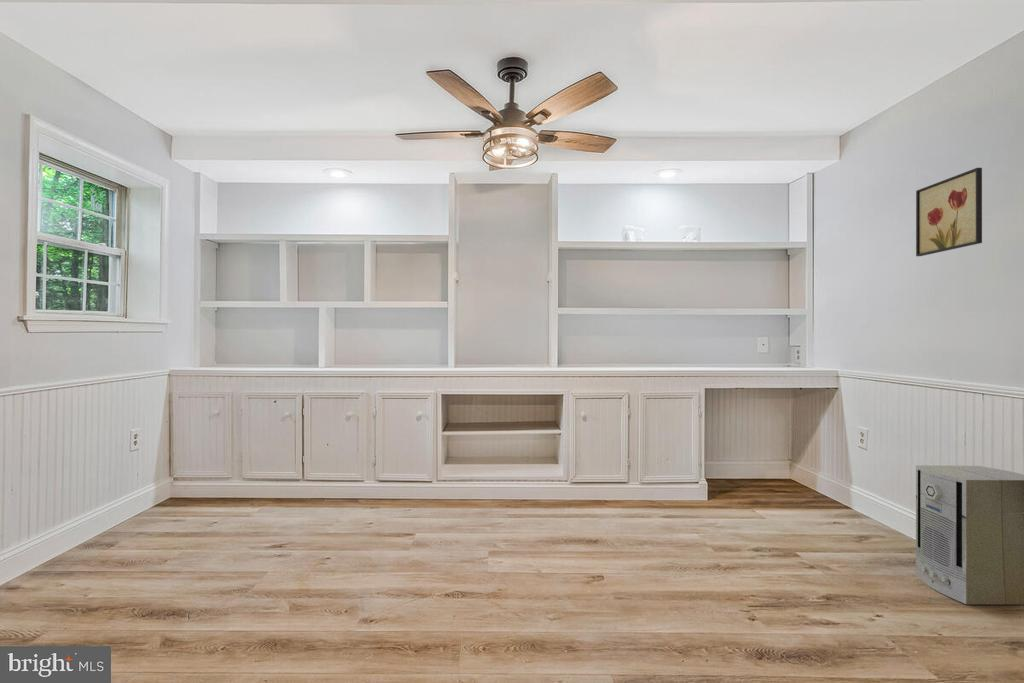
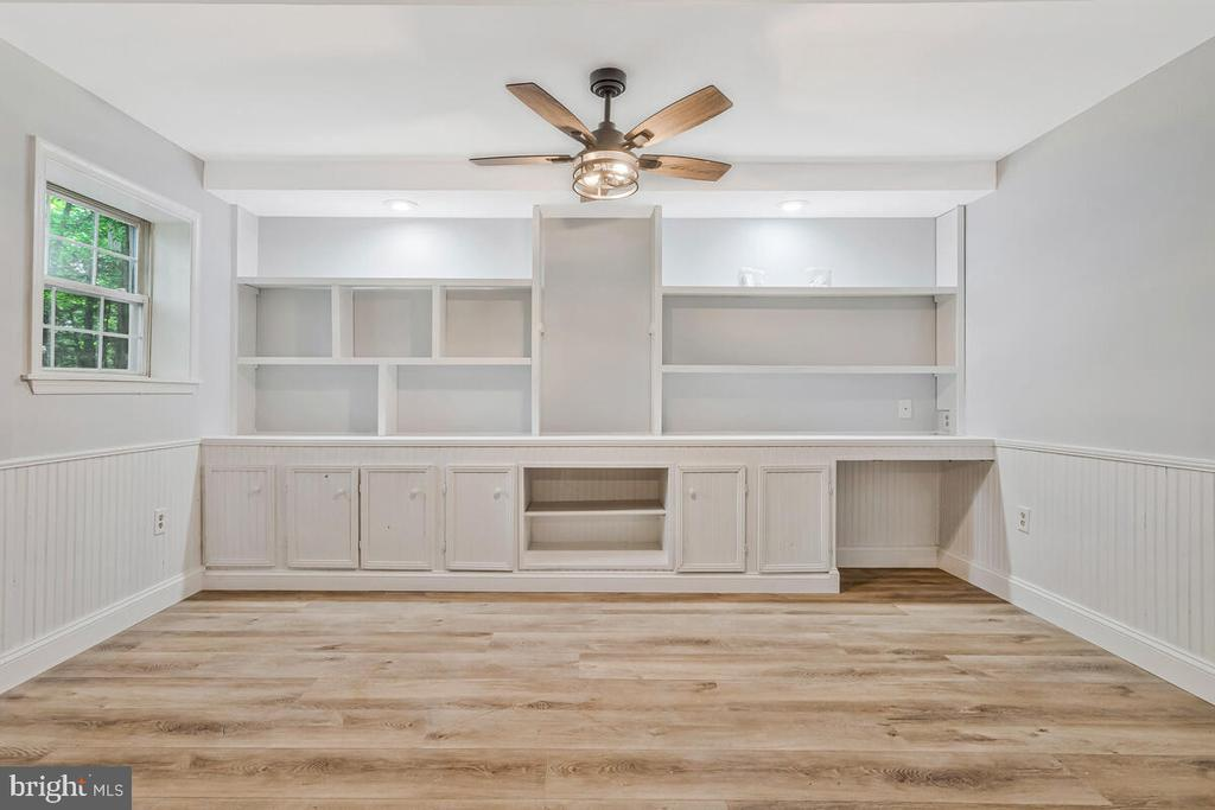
- wall art (948, 215)
- air purifier (973, 530)
